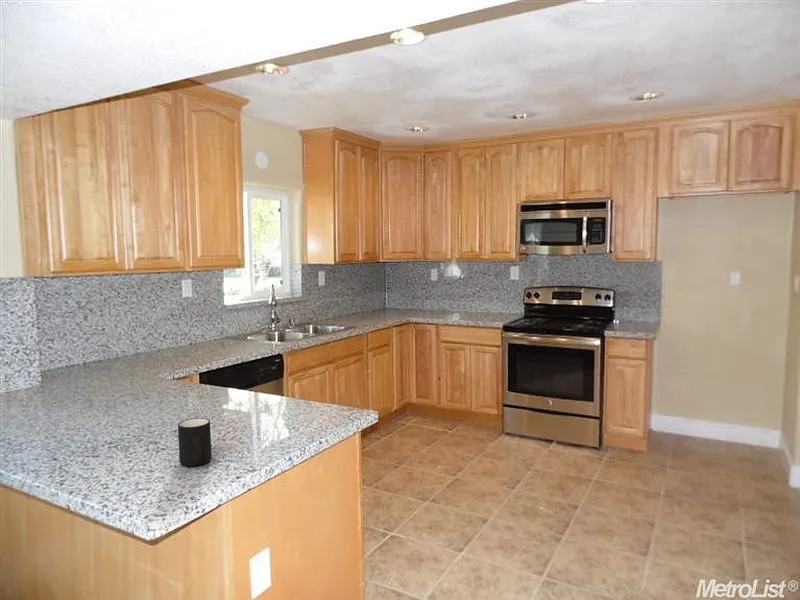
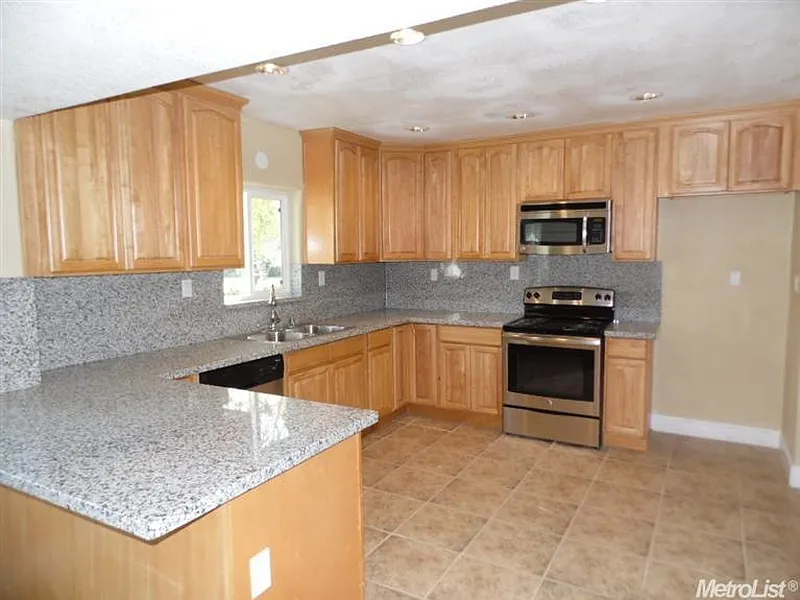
- mug (195, 444)
